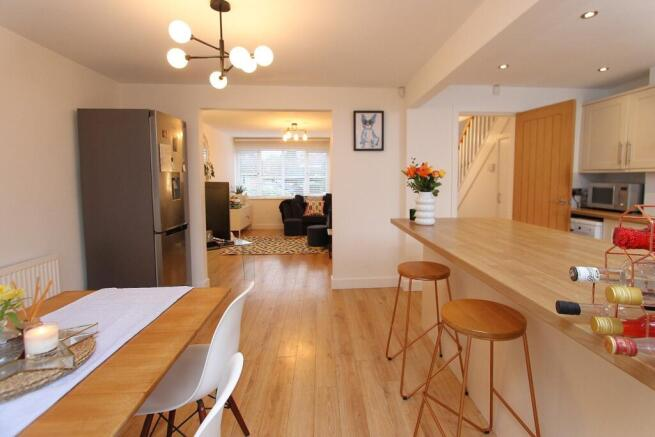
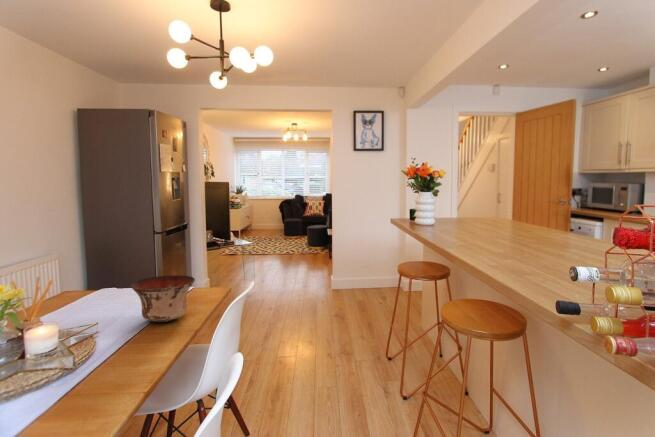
+ bowl (164, 300)
